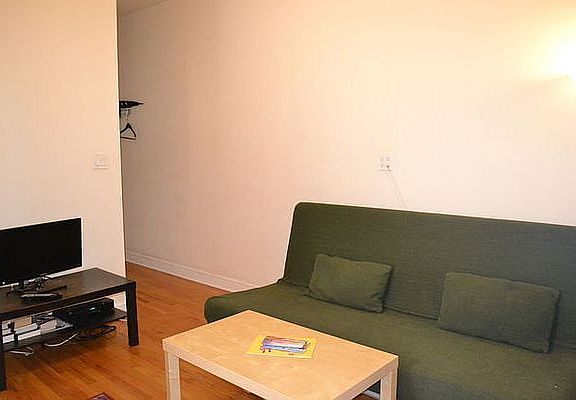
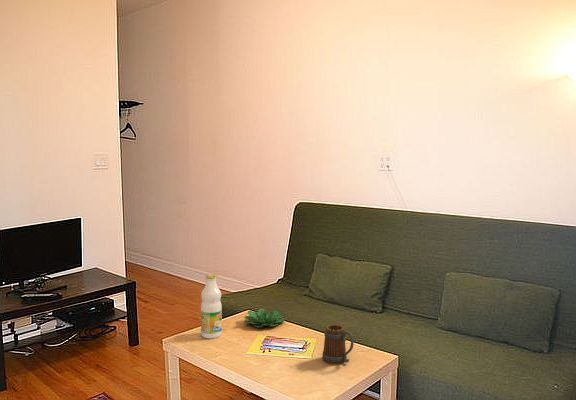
+ mug (338, 344)
+ bottle (211, 305)
+ succulent plant (264, 317)
